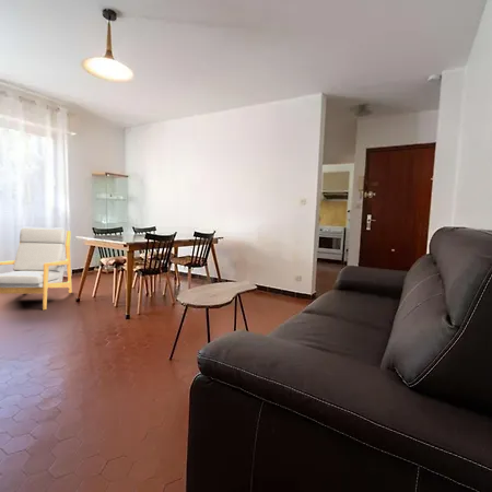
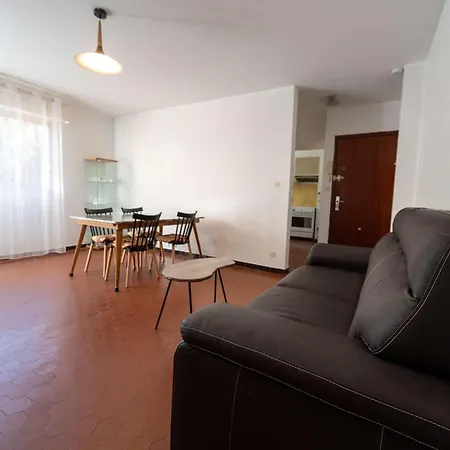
- armchair (33, 265)
